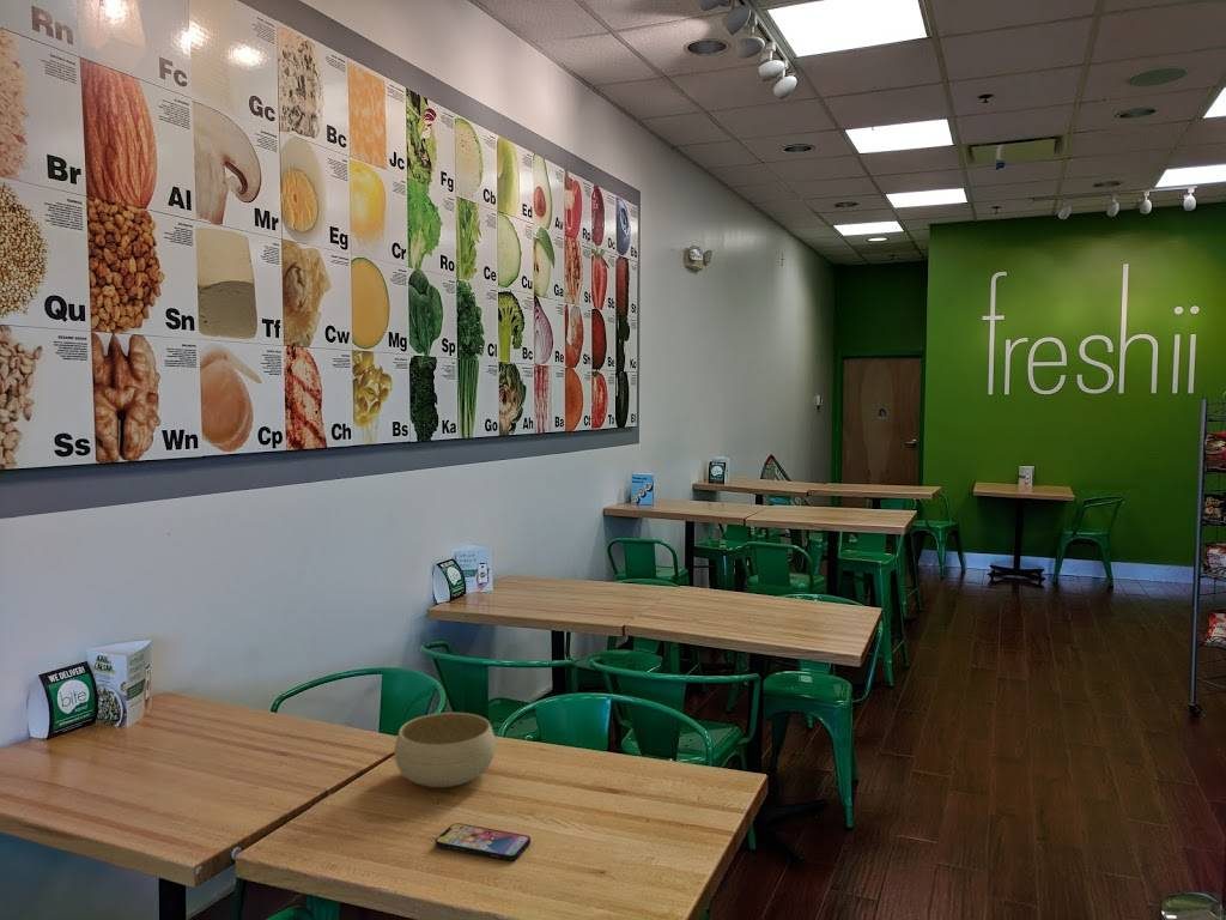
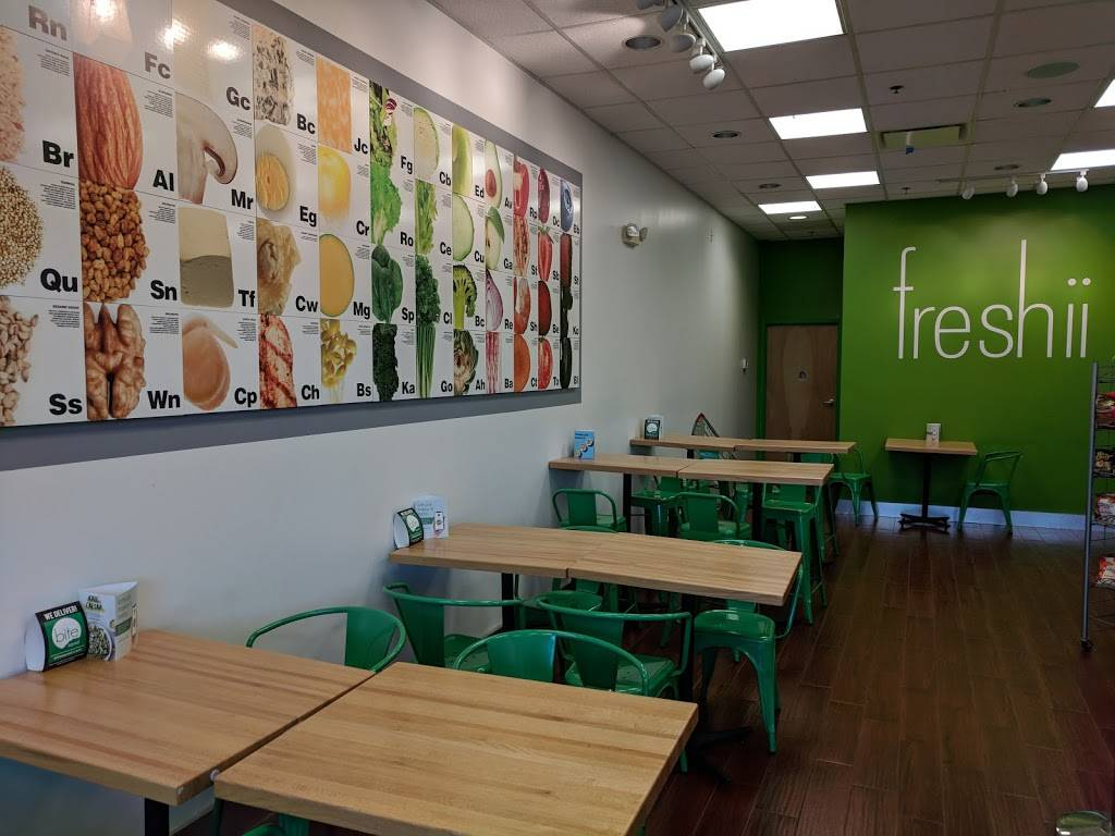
- smartphone (482, 841)
- bowl (445, 752)
